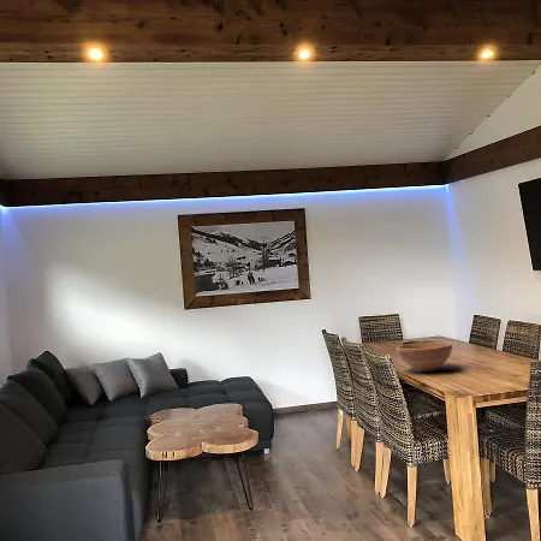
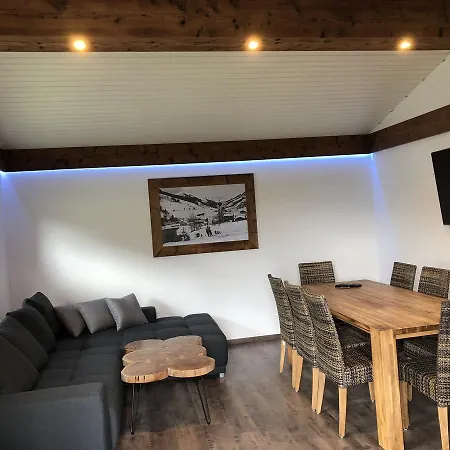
- fruit bowl (424, 357)
